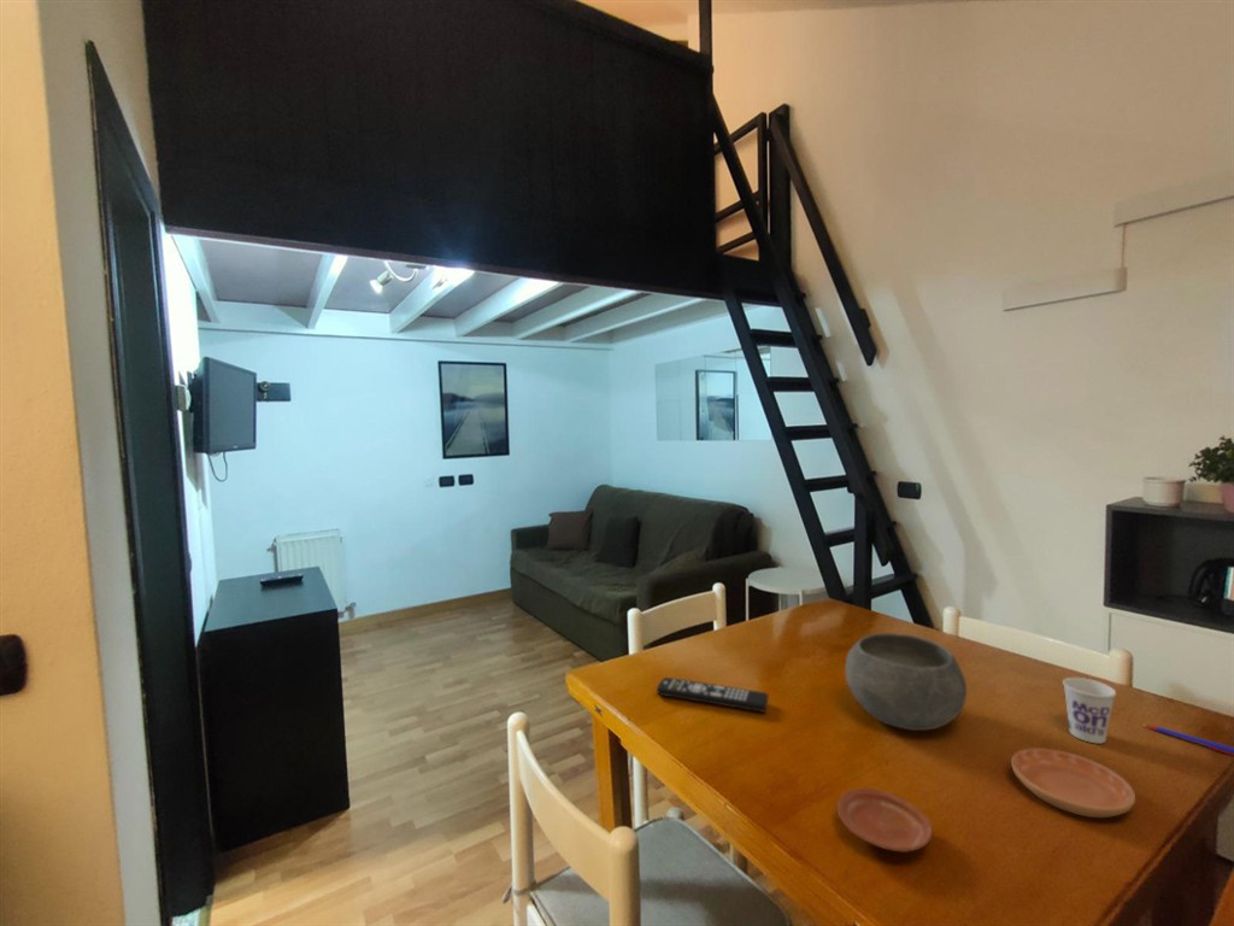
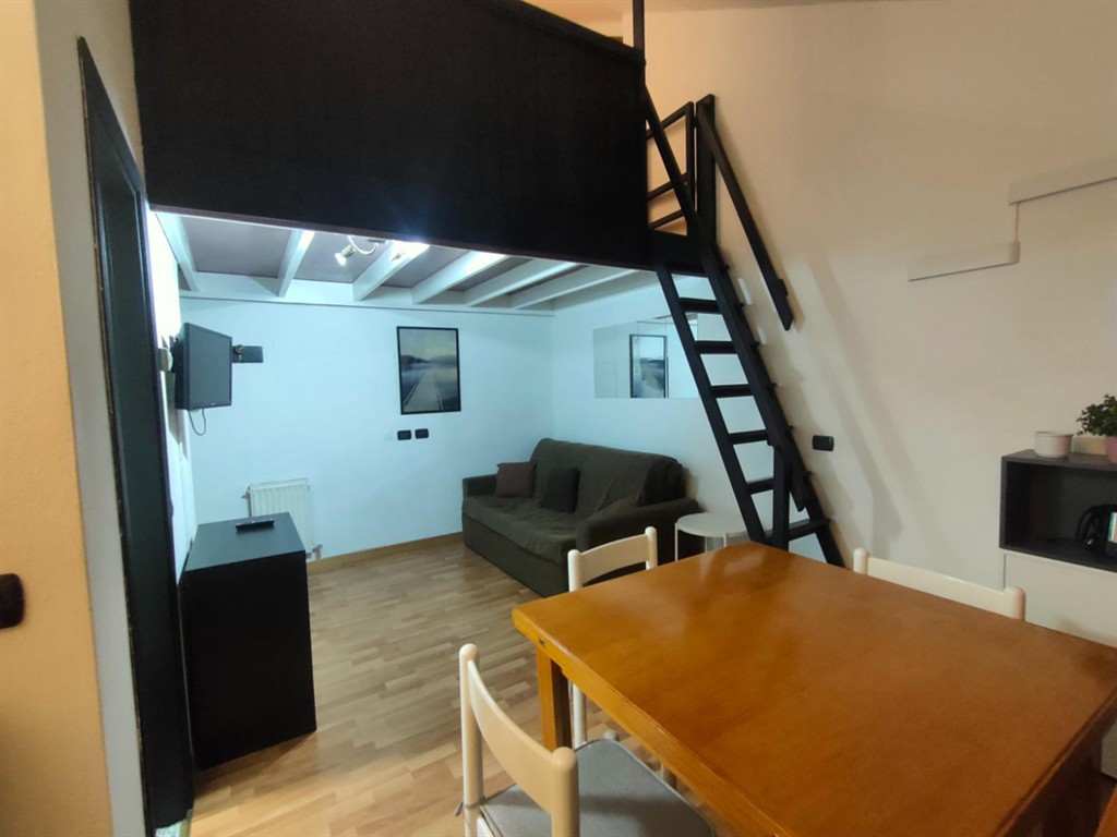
- saucer (1069, 783)
- pen (1192, 738)
- plate (882, 825)
- bowl (903, 681)
- remote control (711, 693)
- cup (1088, 710)
